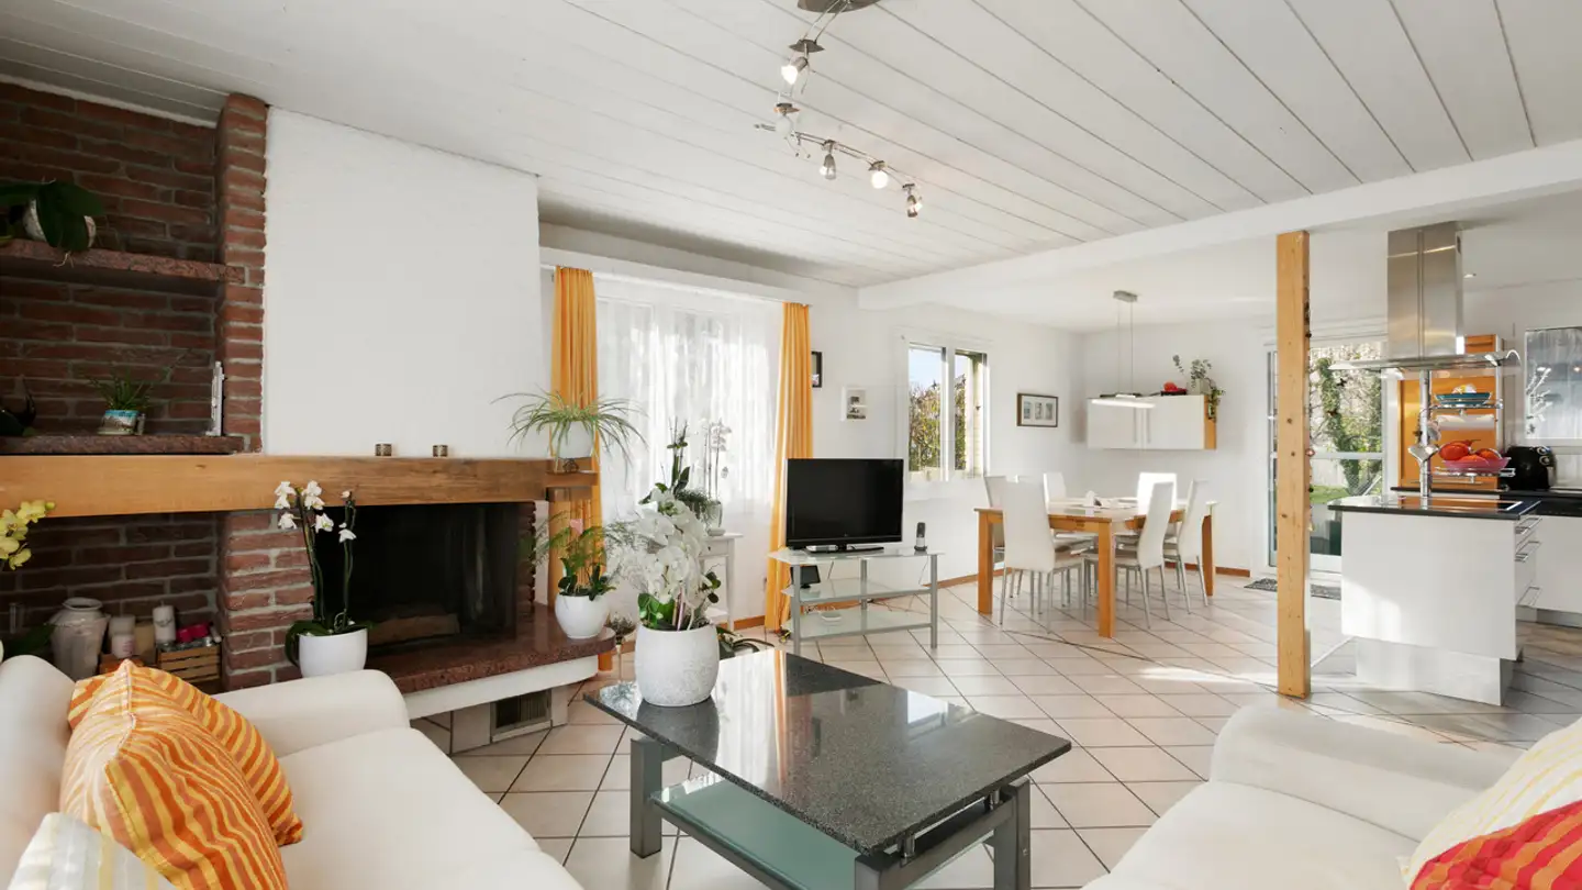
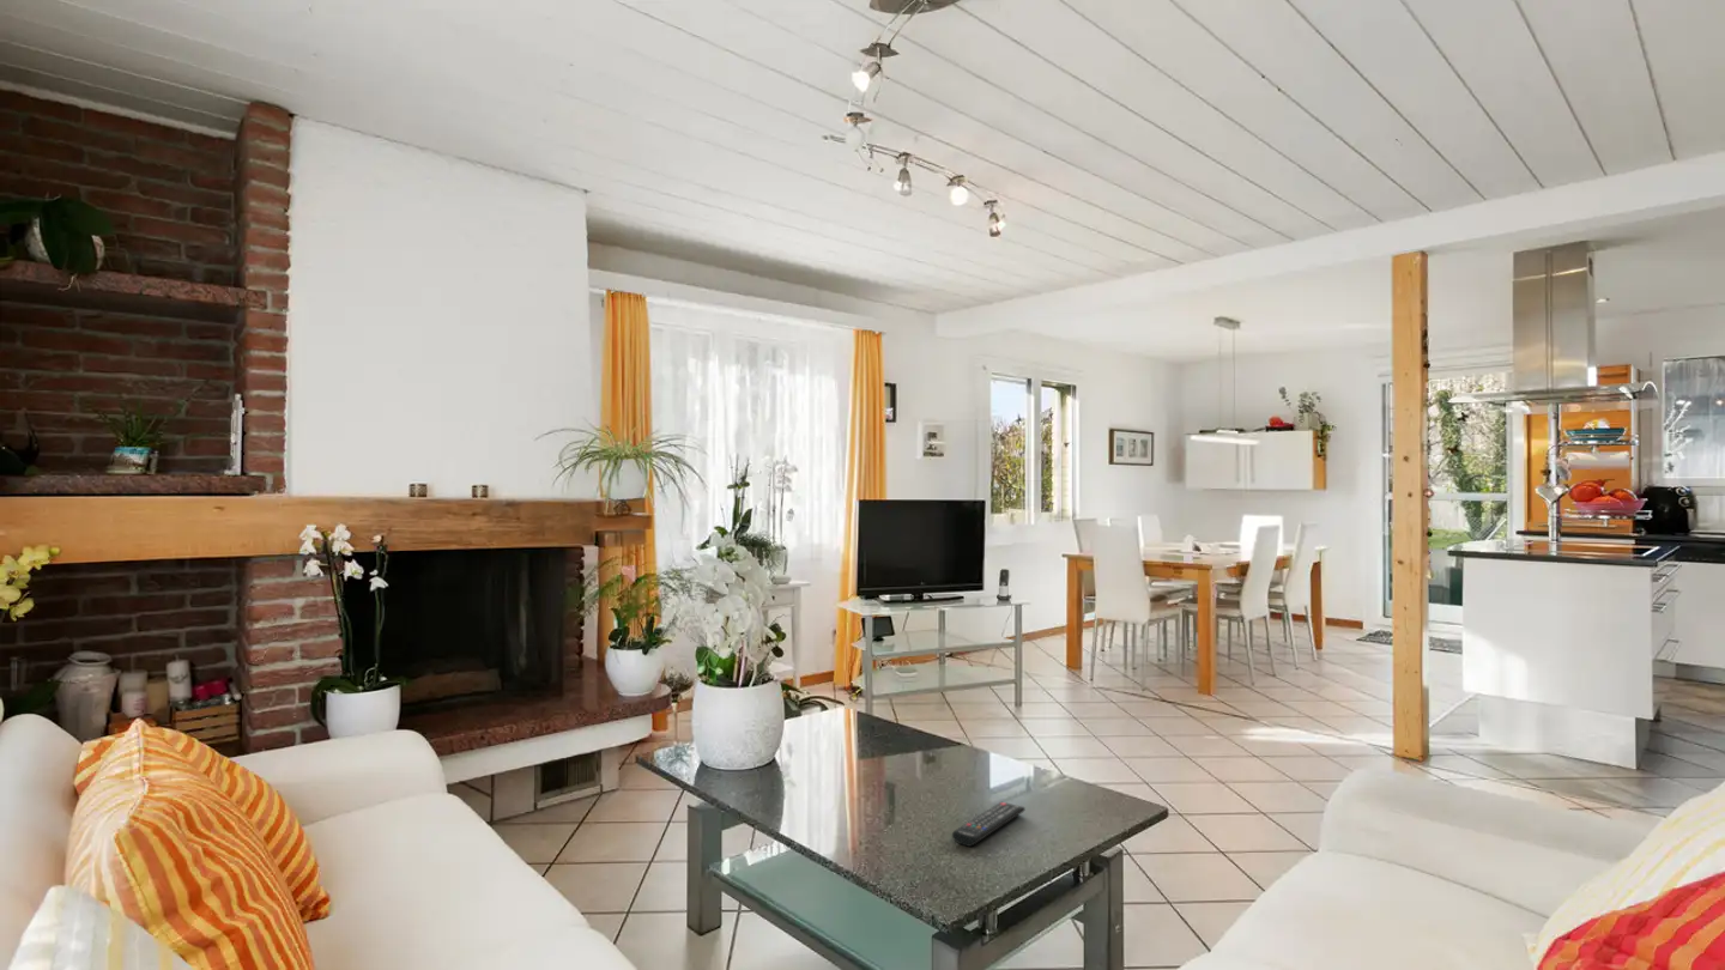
+ remote control (989, 823)
